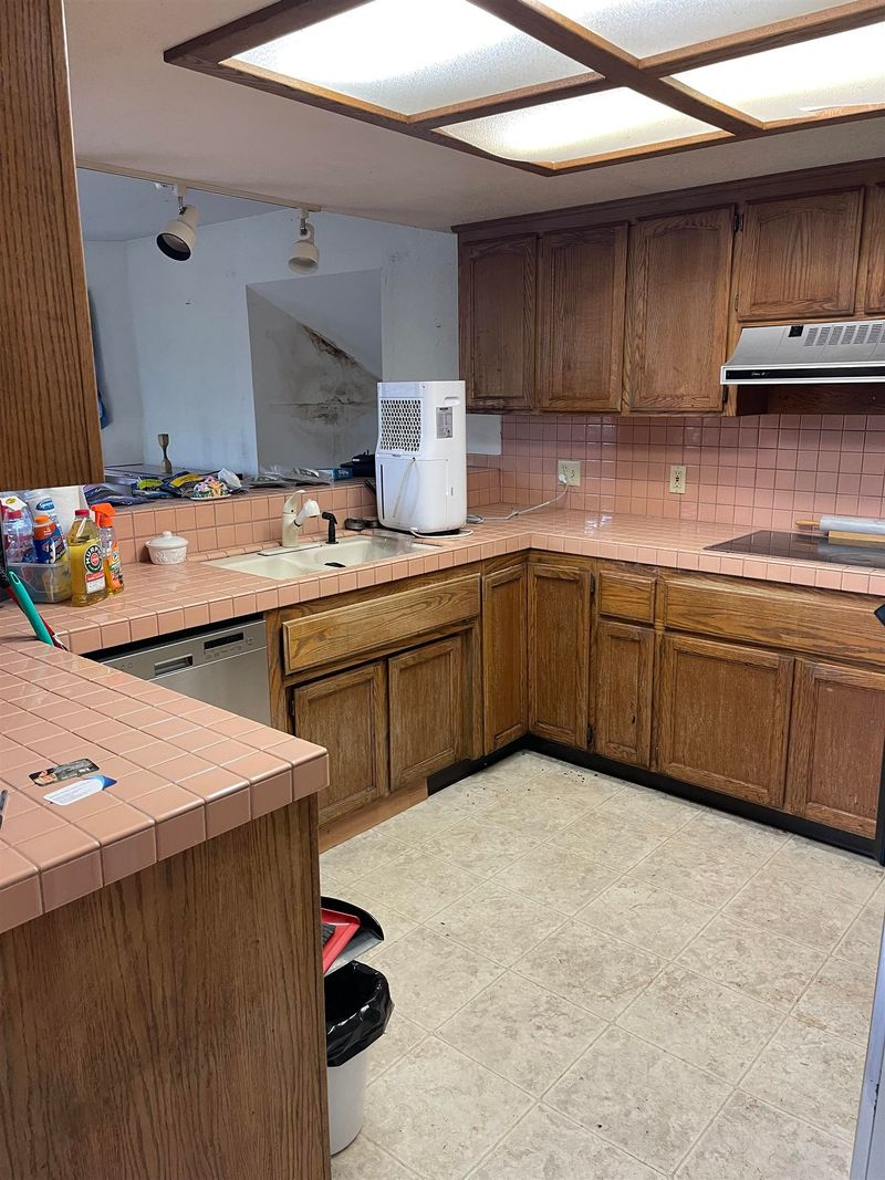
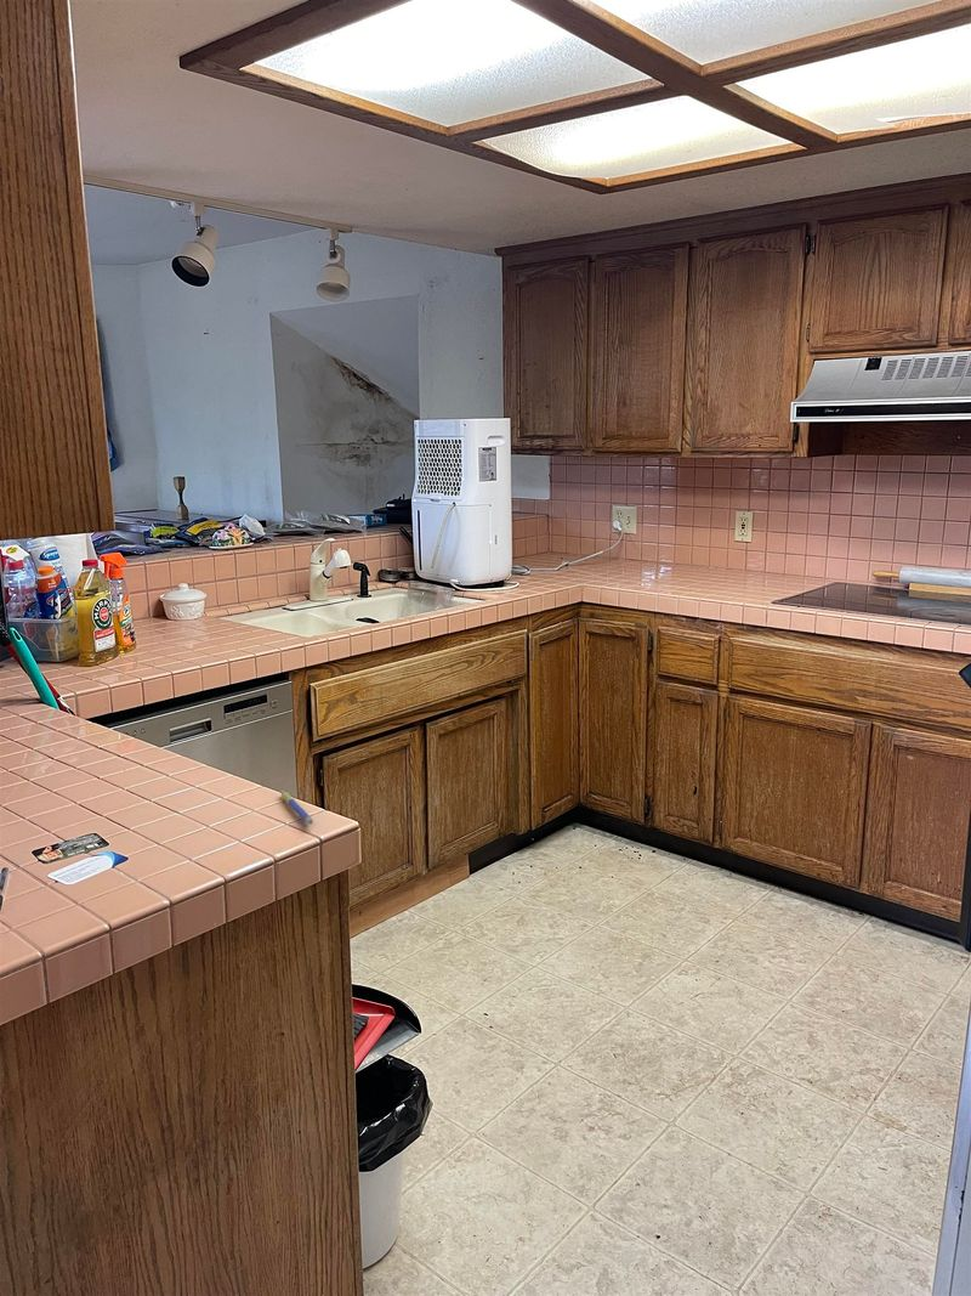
+ pen (295, 805)
